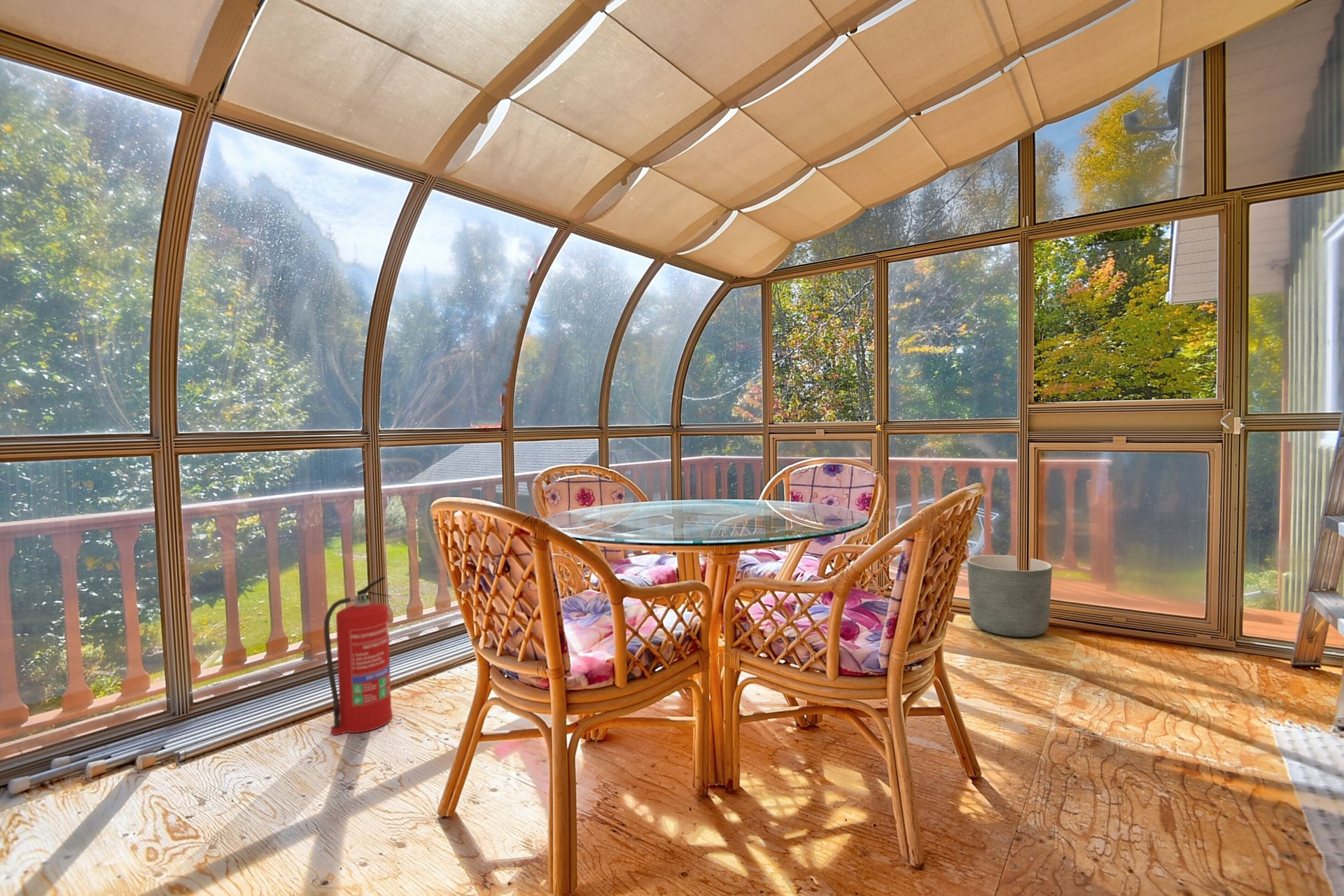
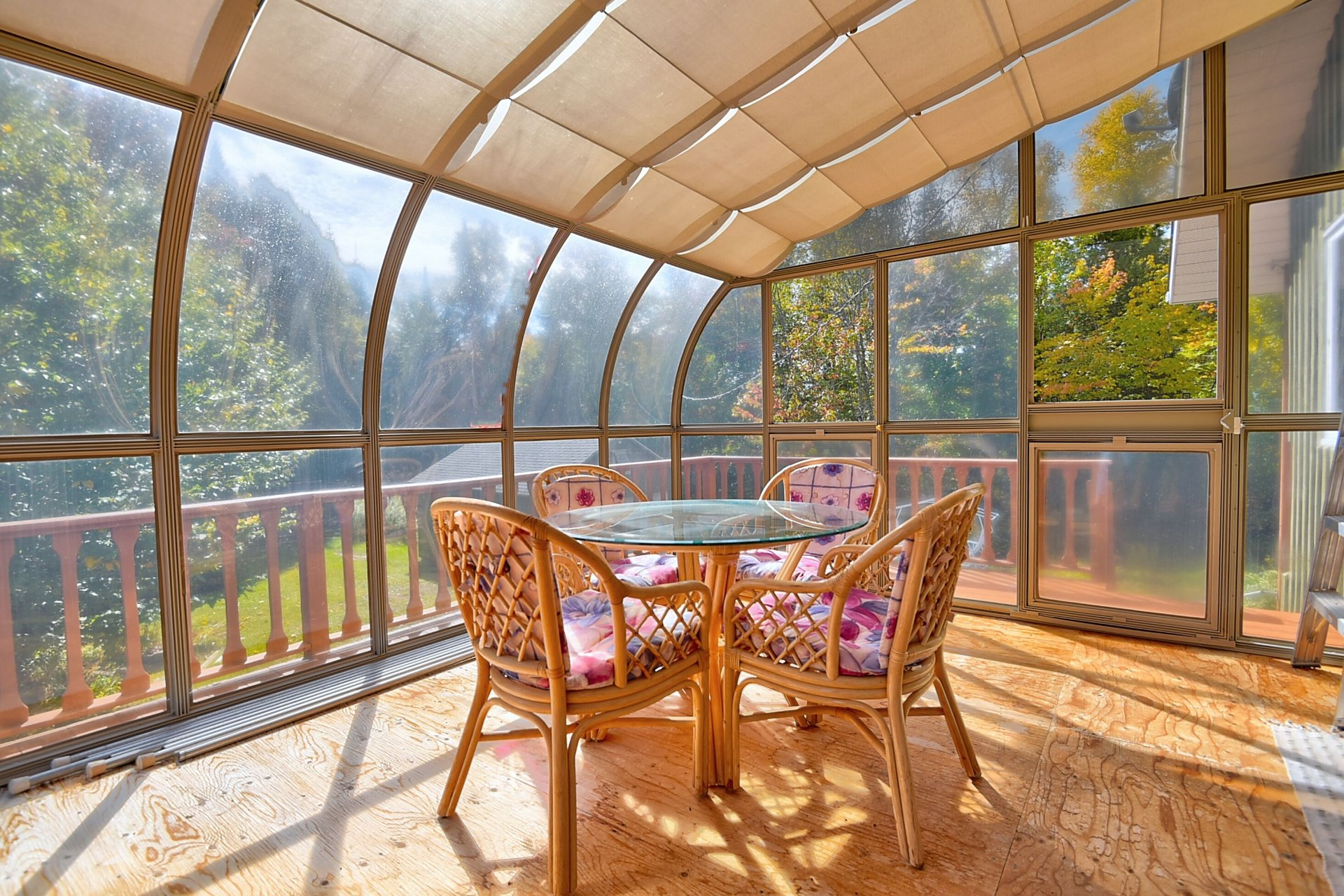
- planter (1008, 596)
- fire extinguisher (362, 652)
